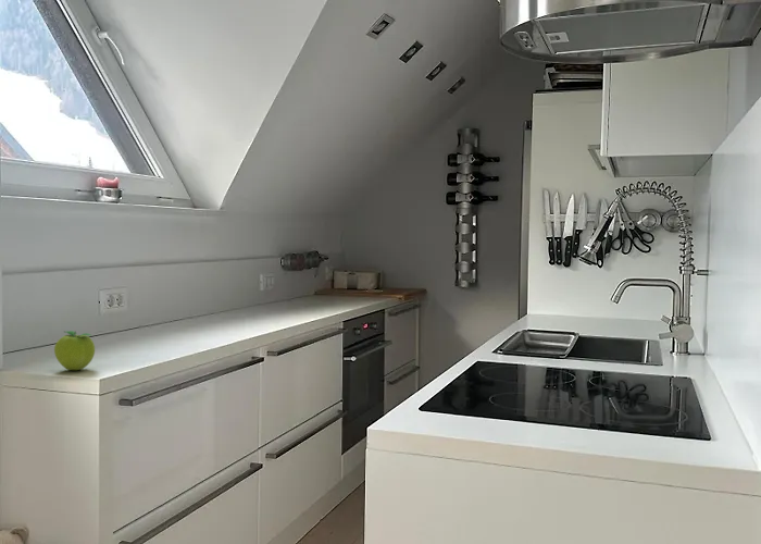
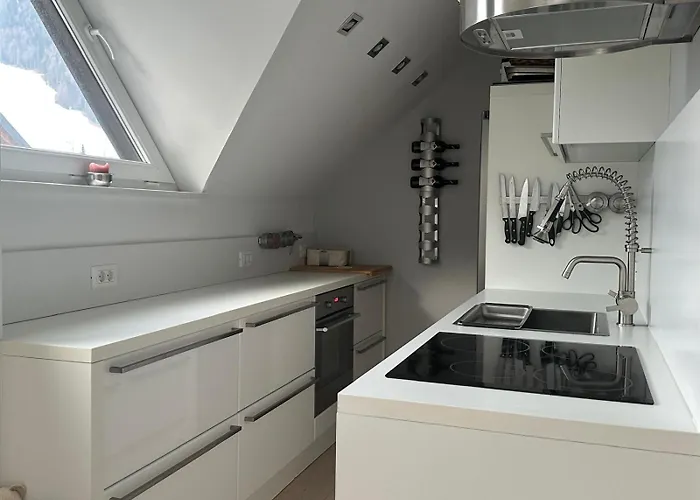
- fruit (74, 349)
